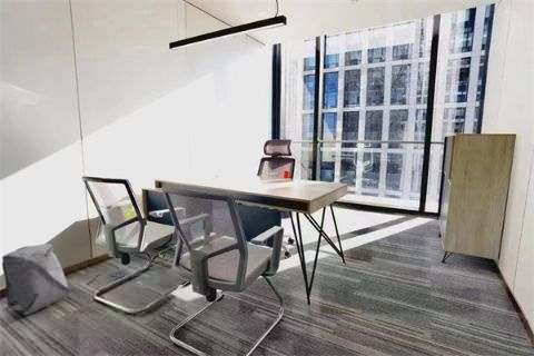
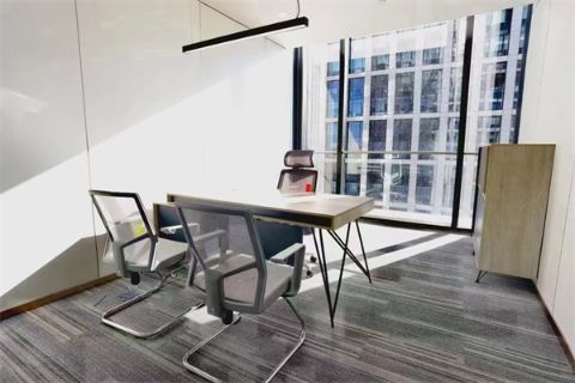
- backpack (34, 275)
